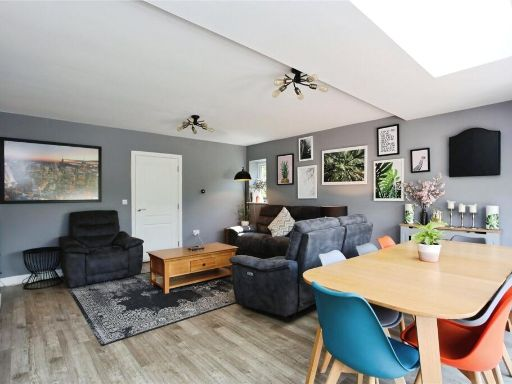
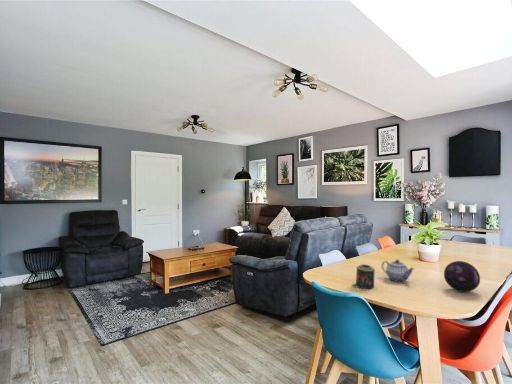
+ candle (362, 275)
+ decorative orb (461, 276)
+ teapot (397, 269)
